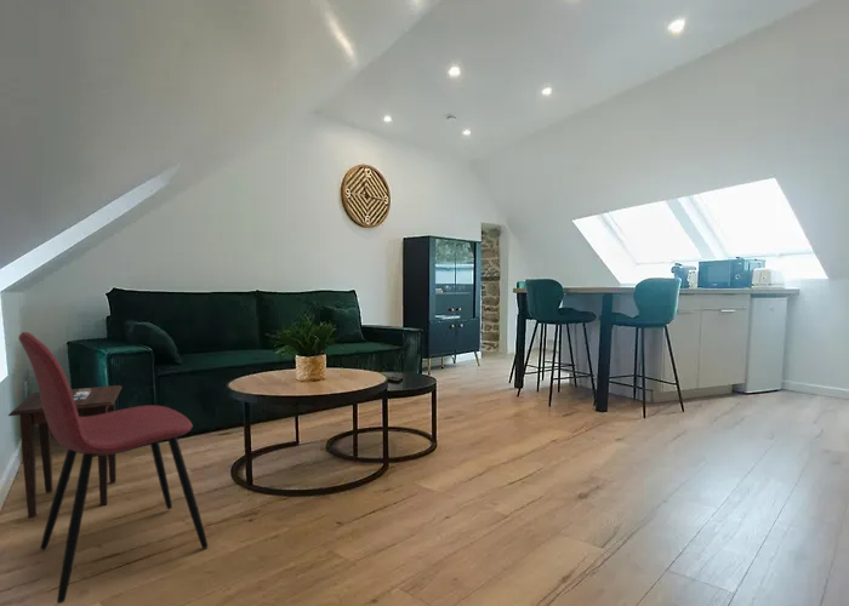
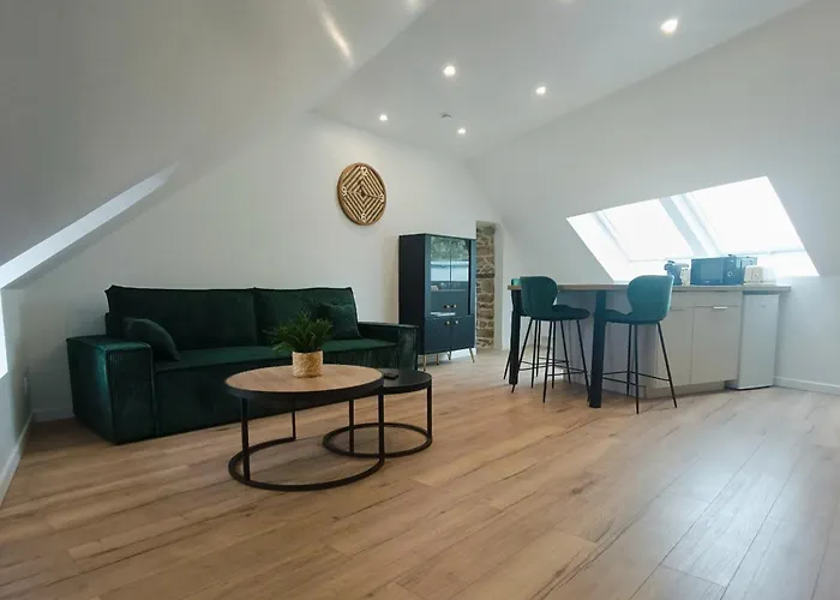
- side table (50, 446)
- dining chair (121, 439)
